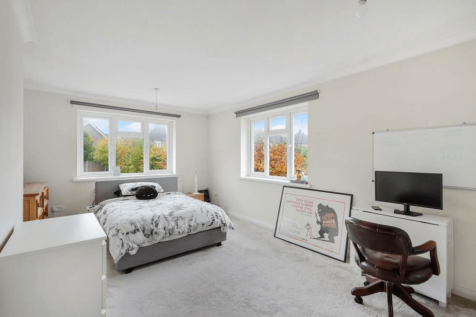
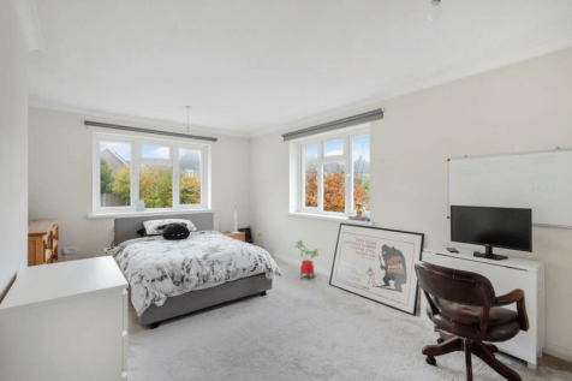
+ house plant (306, 258)
